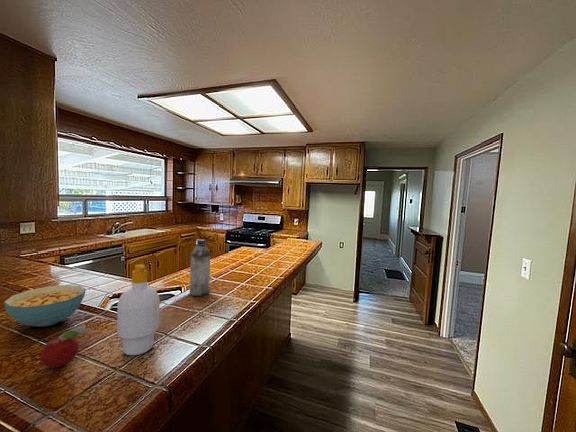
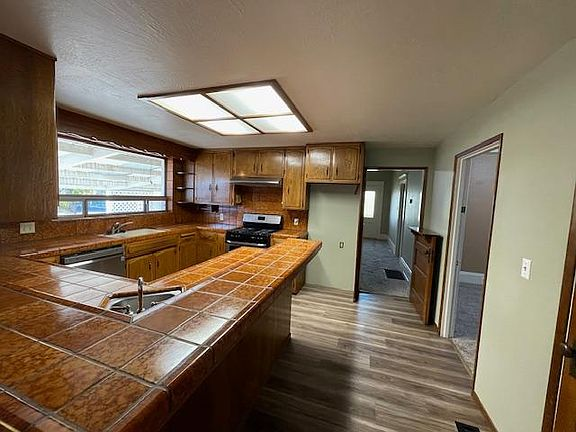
- water bottle (200, 266)
- cereal bowl (48, 308)
- soap bottle (139, 307)
- fruit (65, 344)
